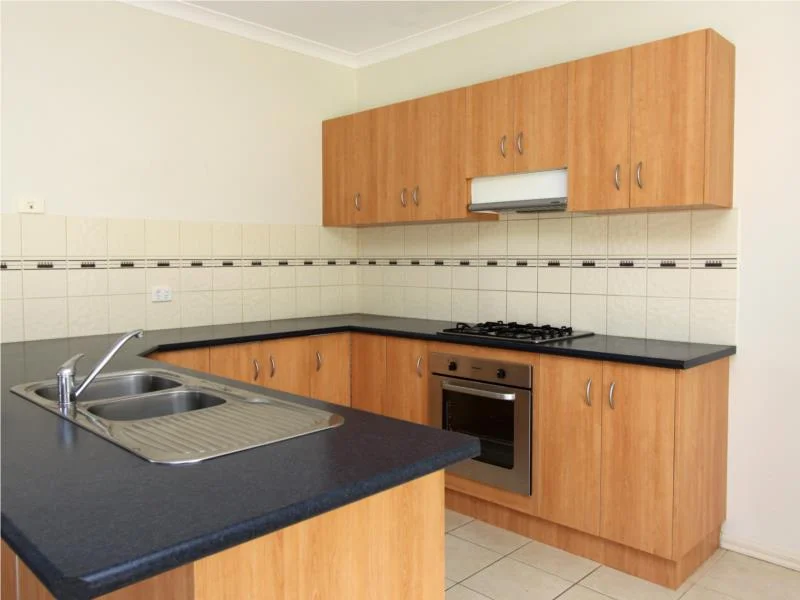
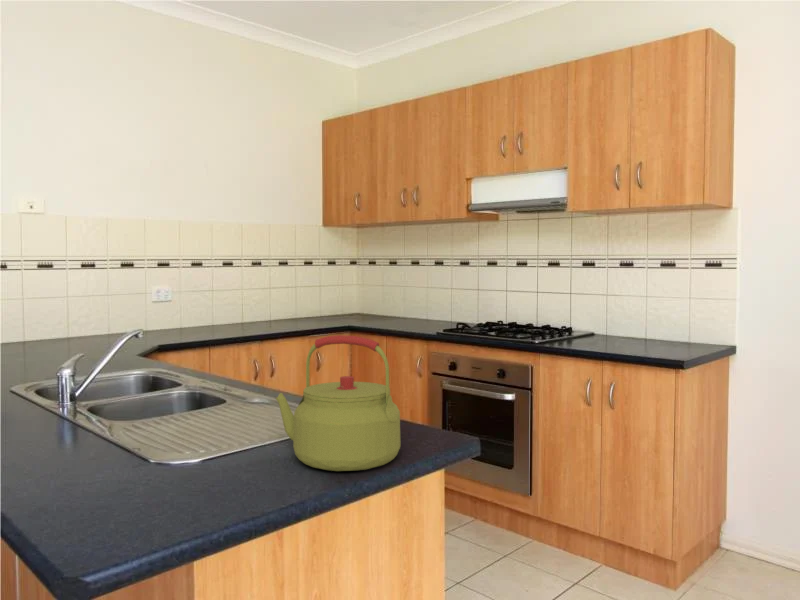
+ kettle (333, 396)
